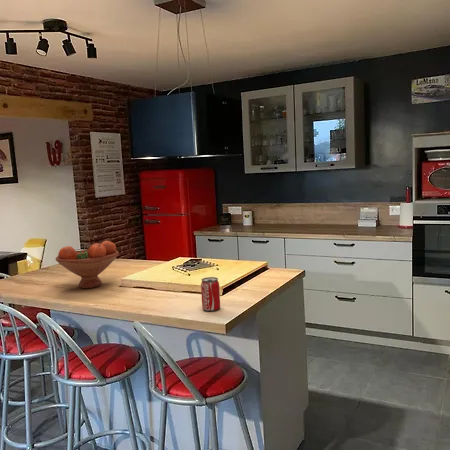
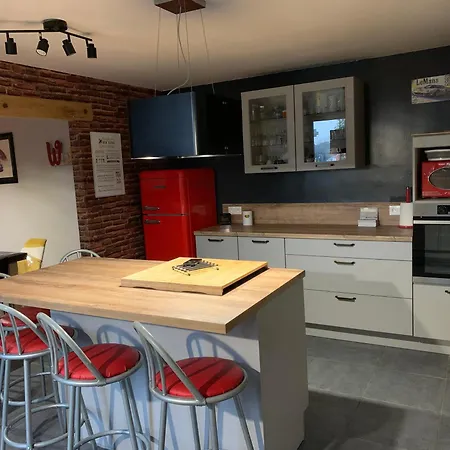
- beverage can (210, 293)
- fruit bowl (88, 264)
